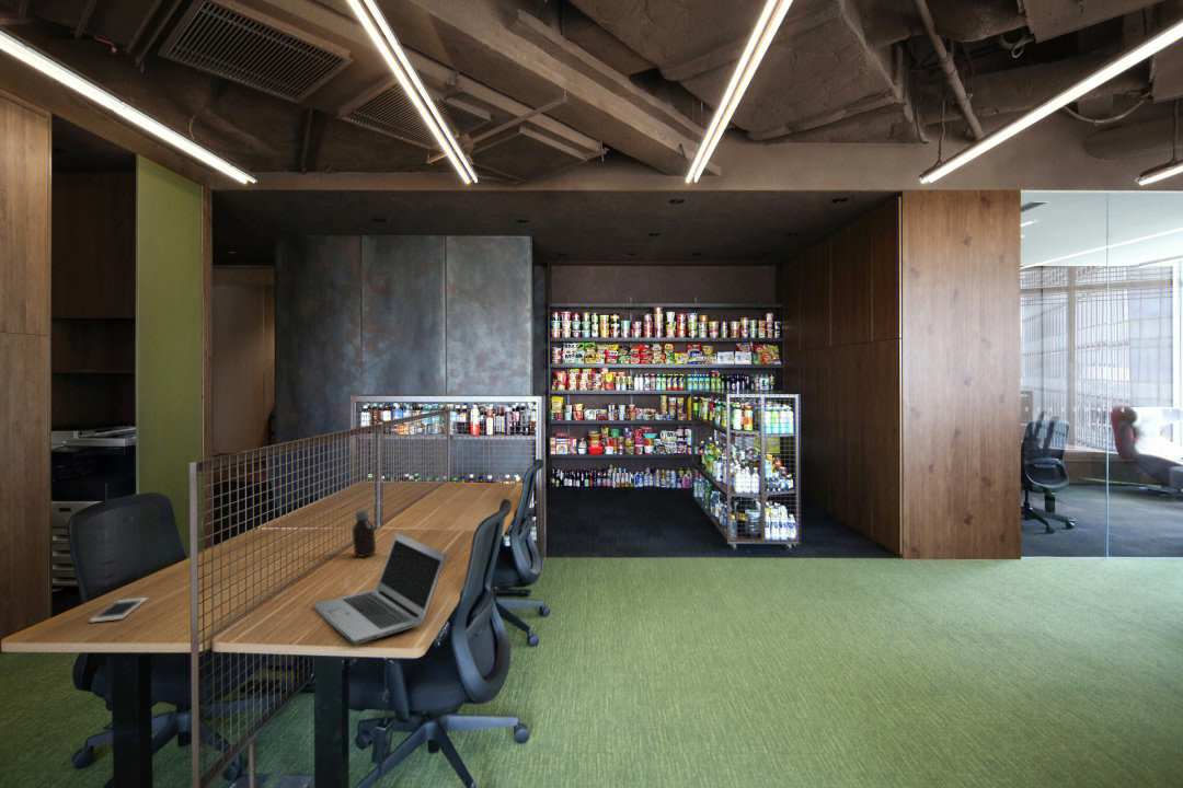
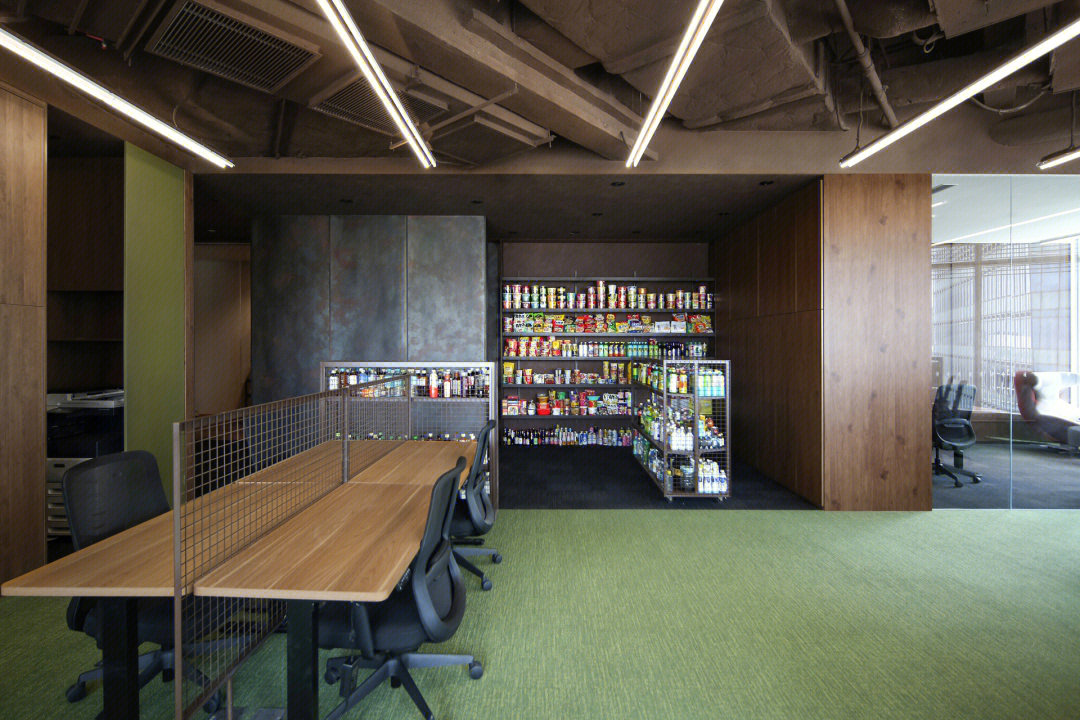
- cell phone (119, 609)
- bottle (364, 532)
- laptop (378, 581)
